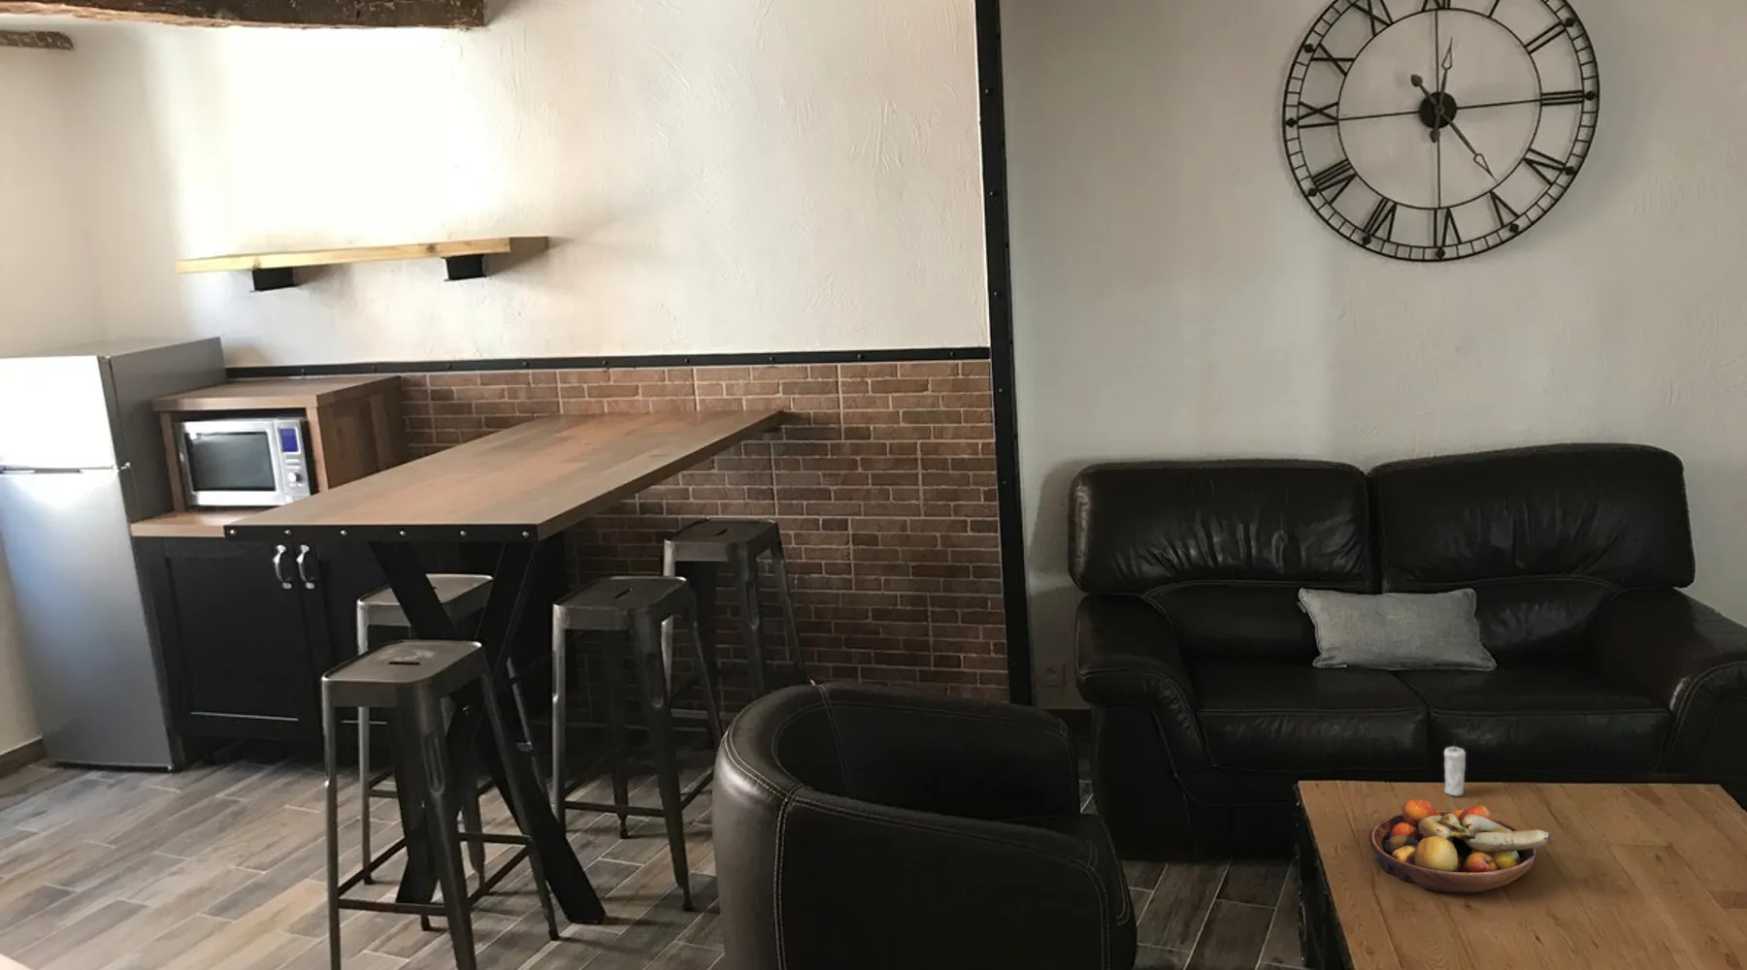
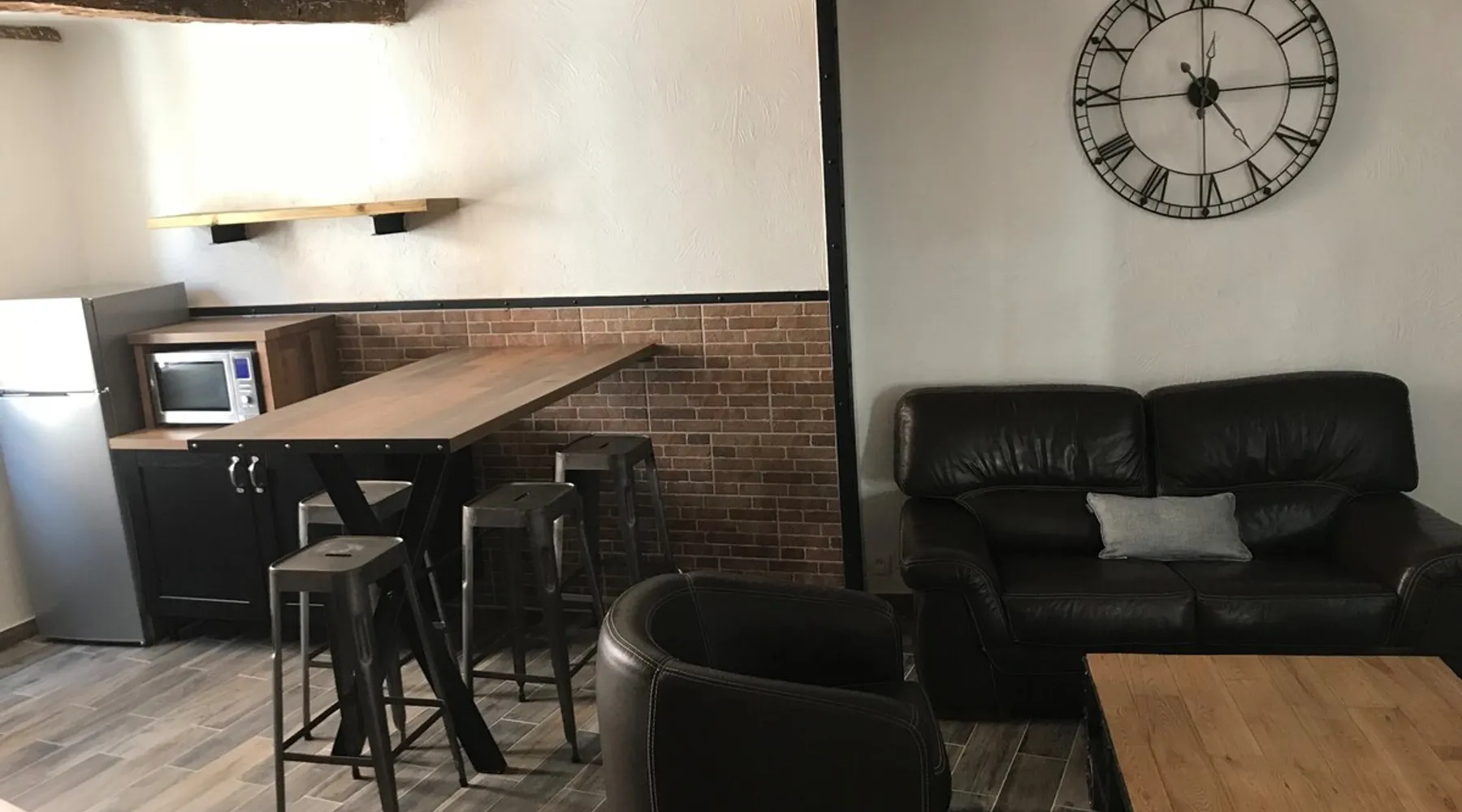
- candle (1454, 766)
- fruit bowl (1453, 835)
